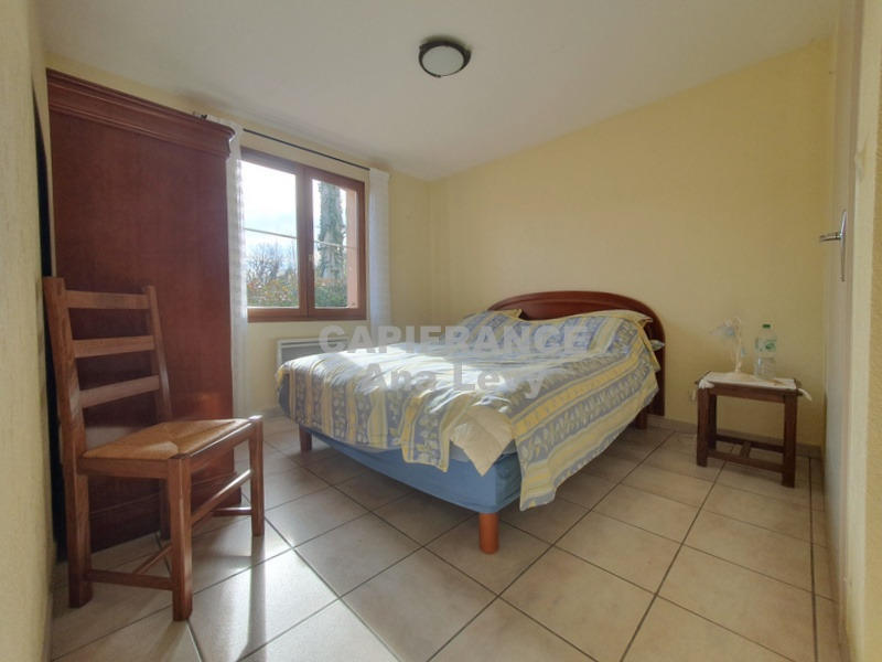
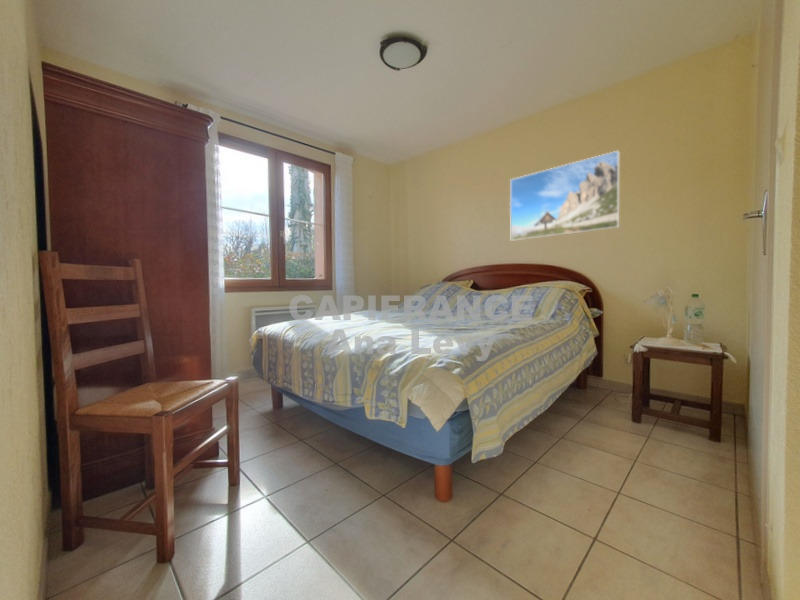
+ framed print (559, 201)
